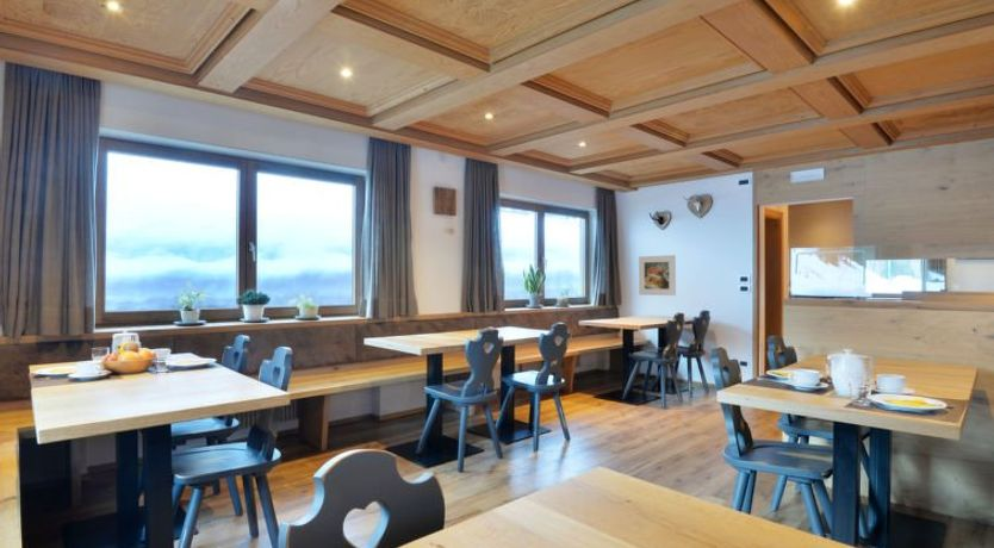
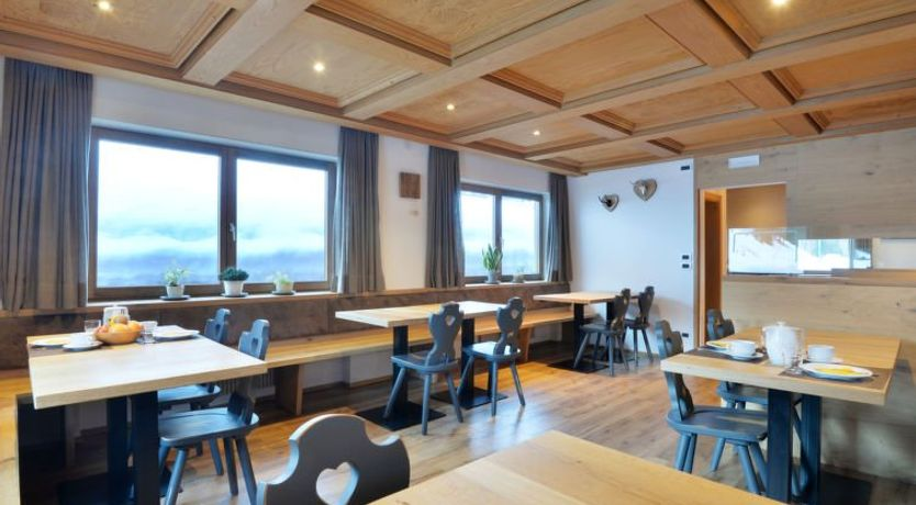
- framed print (657, 275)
